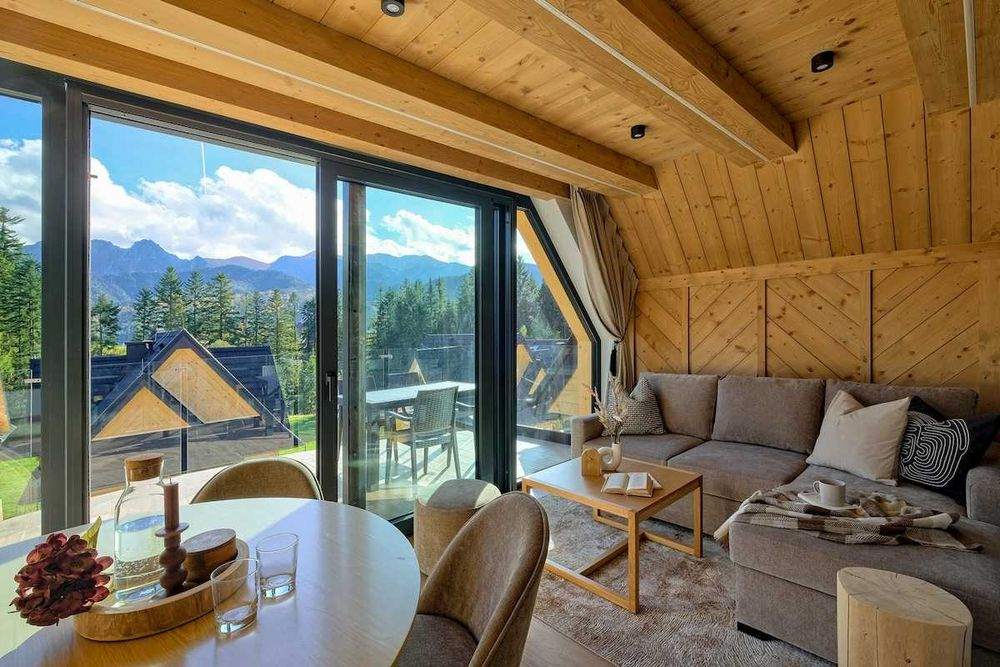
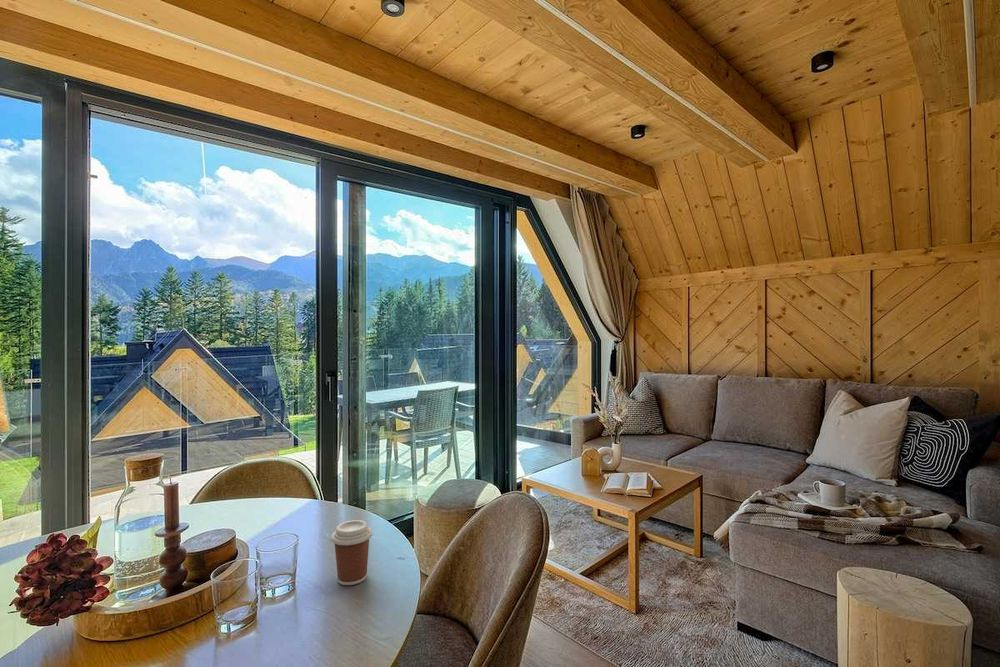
+ coffee cup (352, 551)
